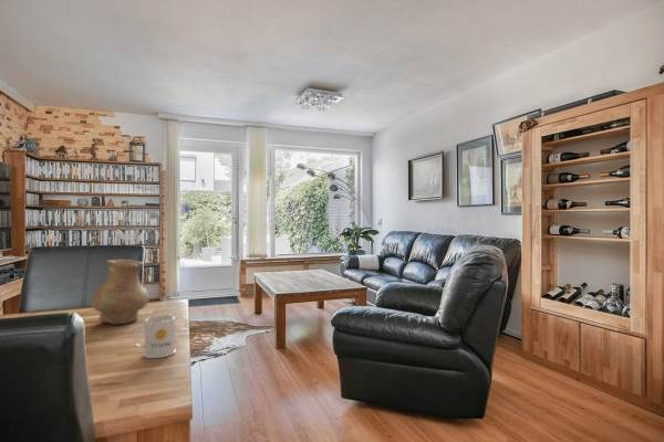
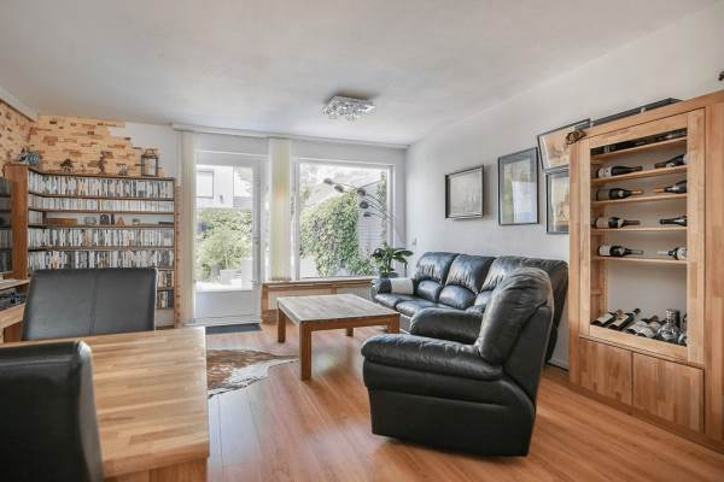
- vase (121, 290)
- mug (155, 336)
